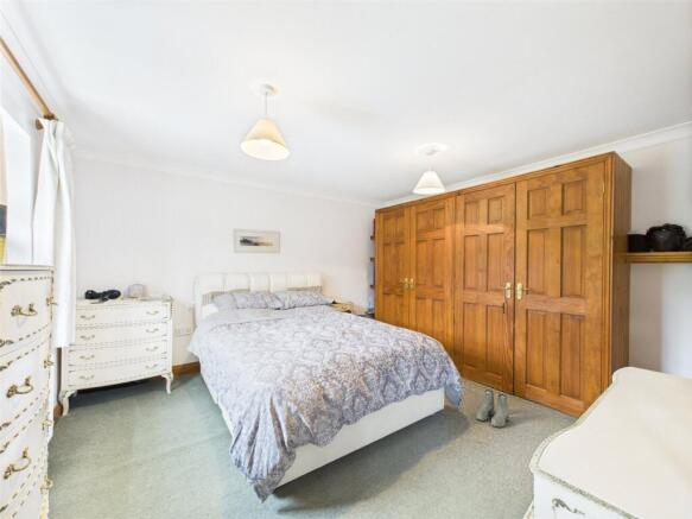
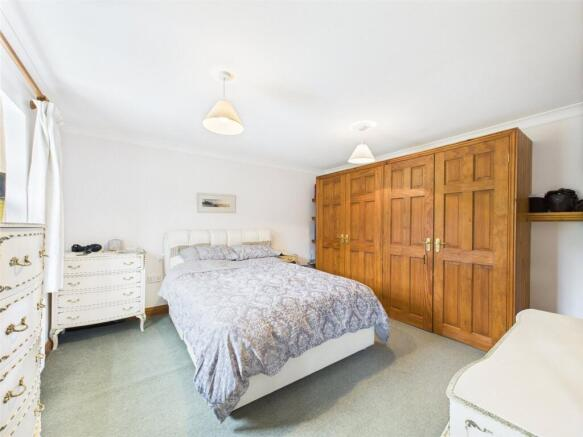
- boots (493, 406)
